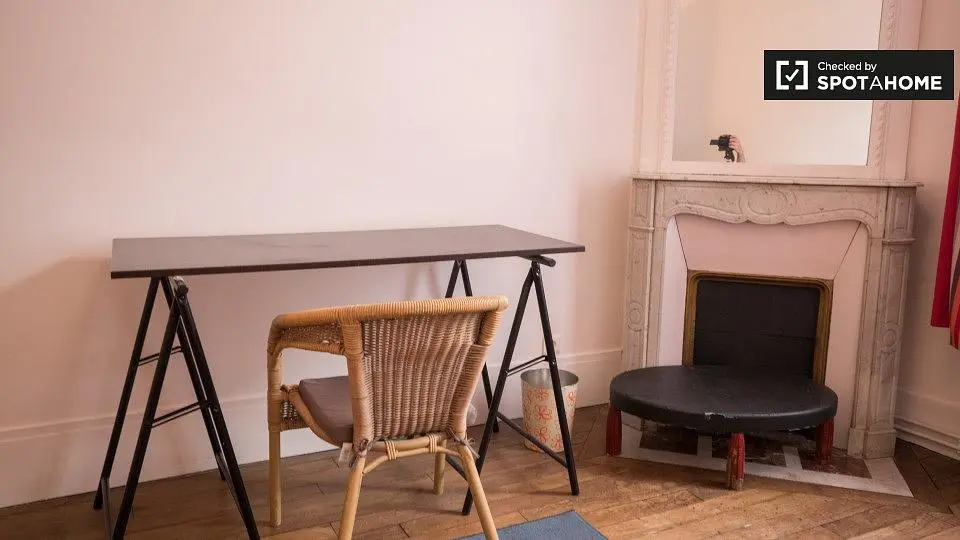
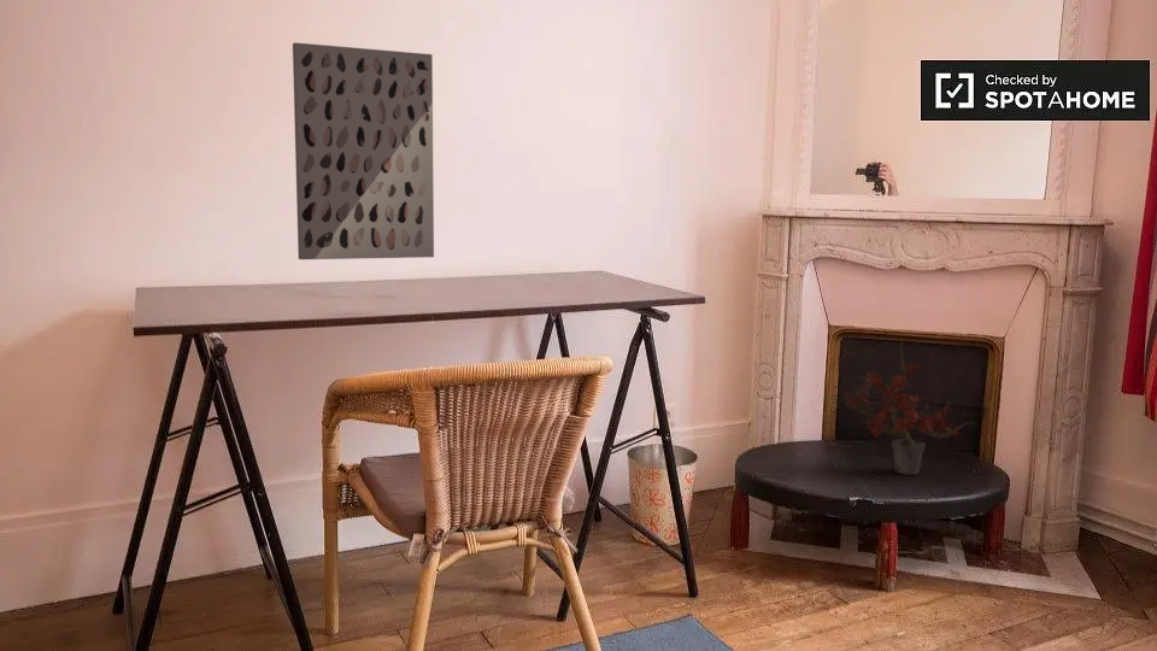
+ wall art (366, 154)
+ potted plant (904, 406)
